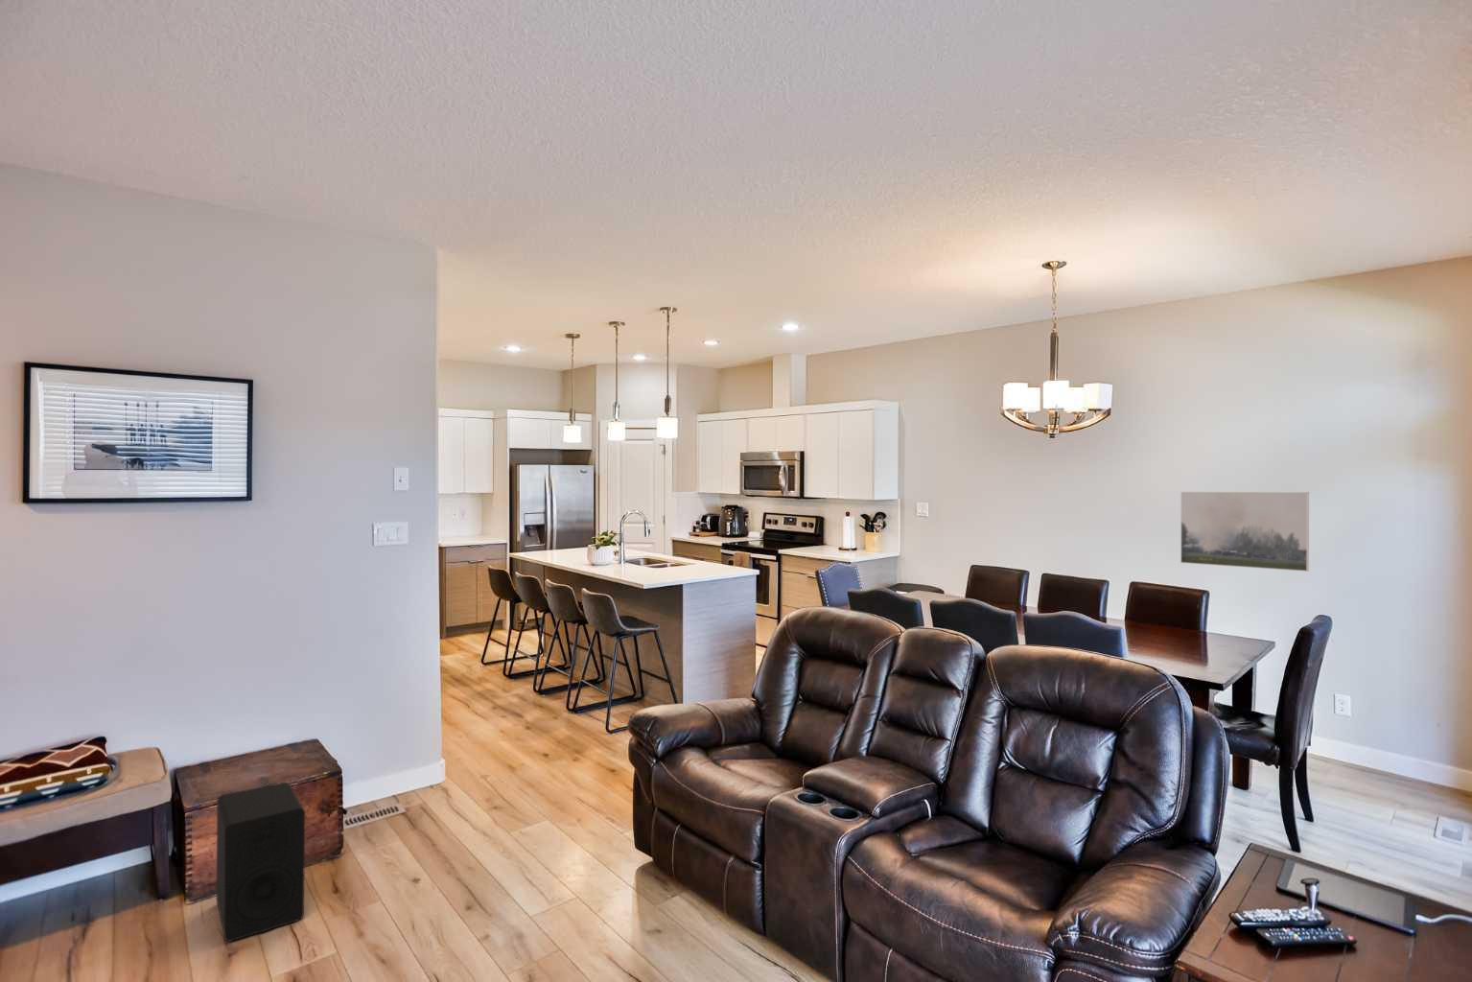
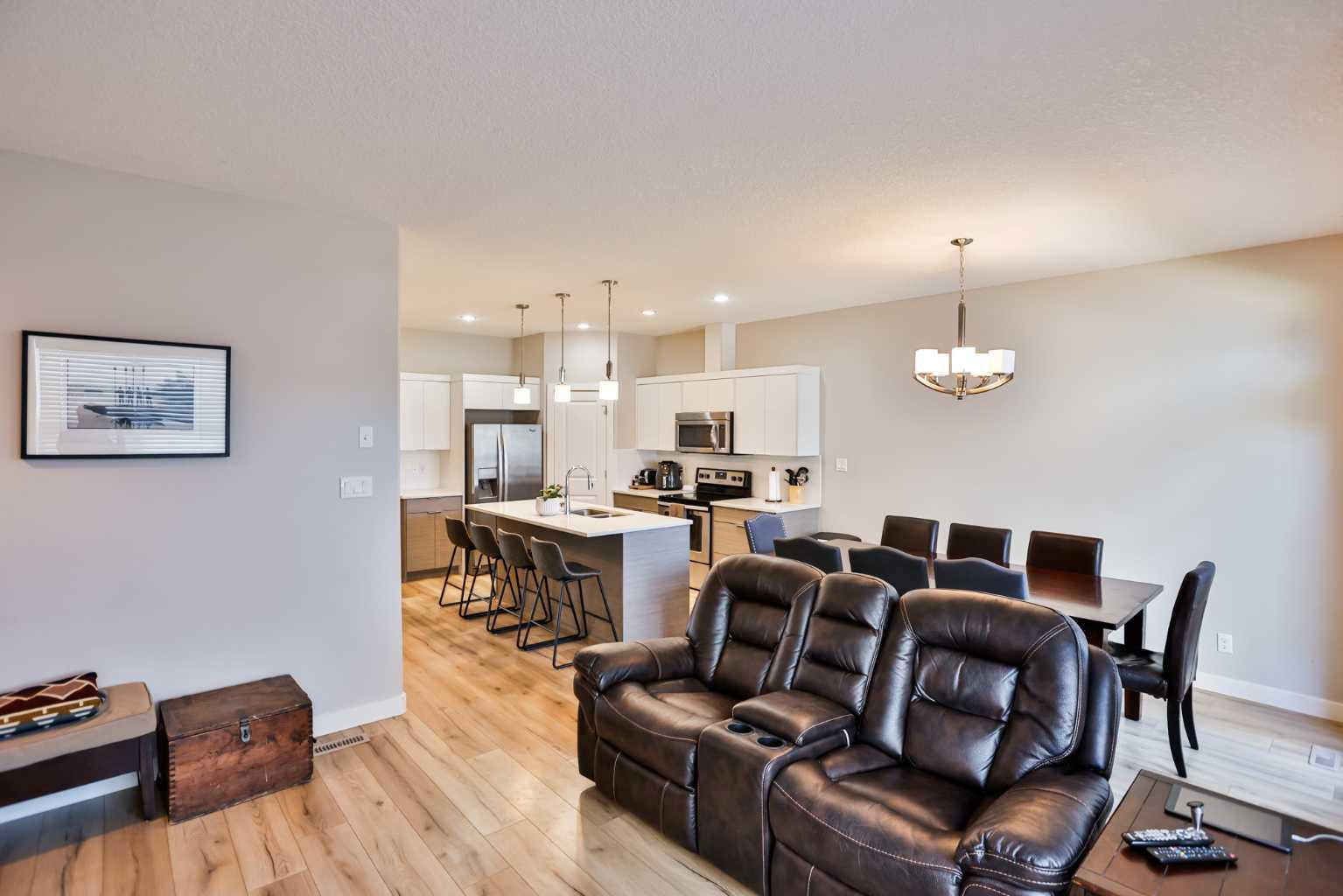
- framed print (1241, 528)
- speaker (259, 855)
